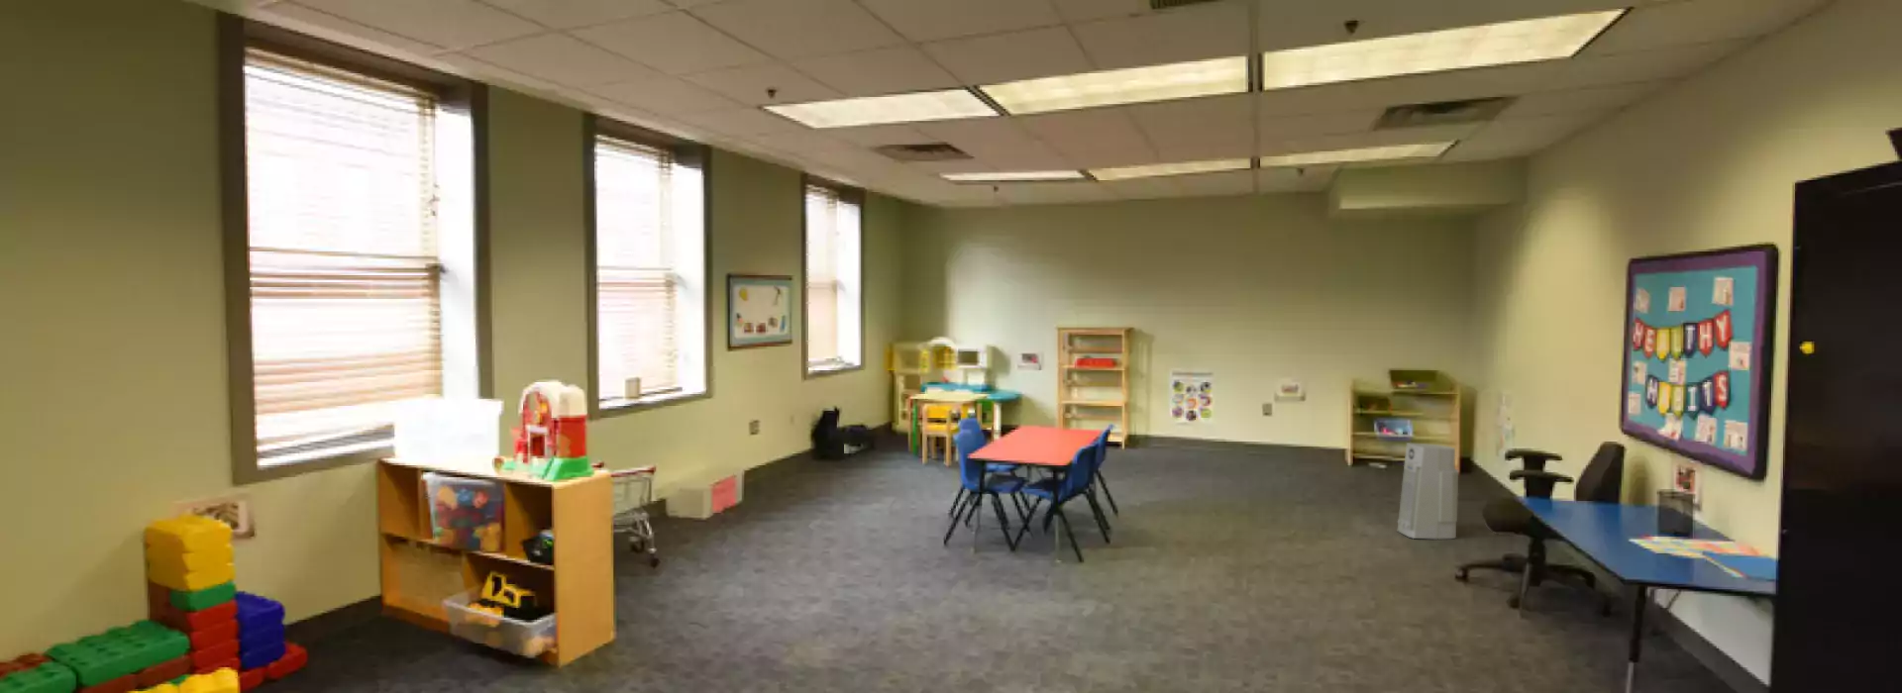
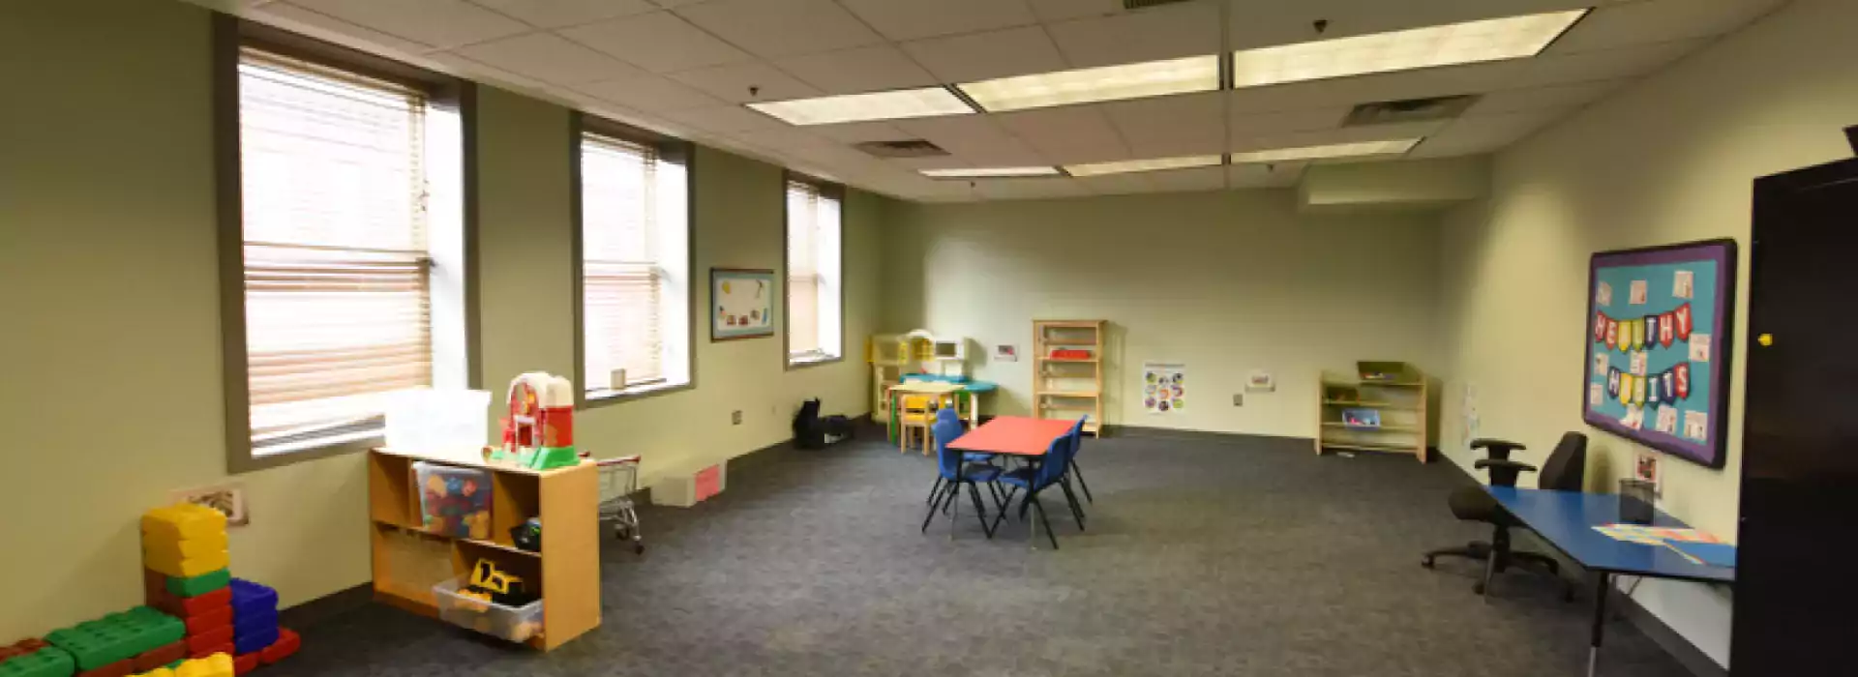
- air purifier (1429, 489)
